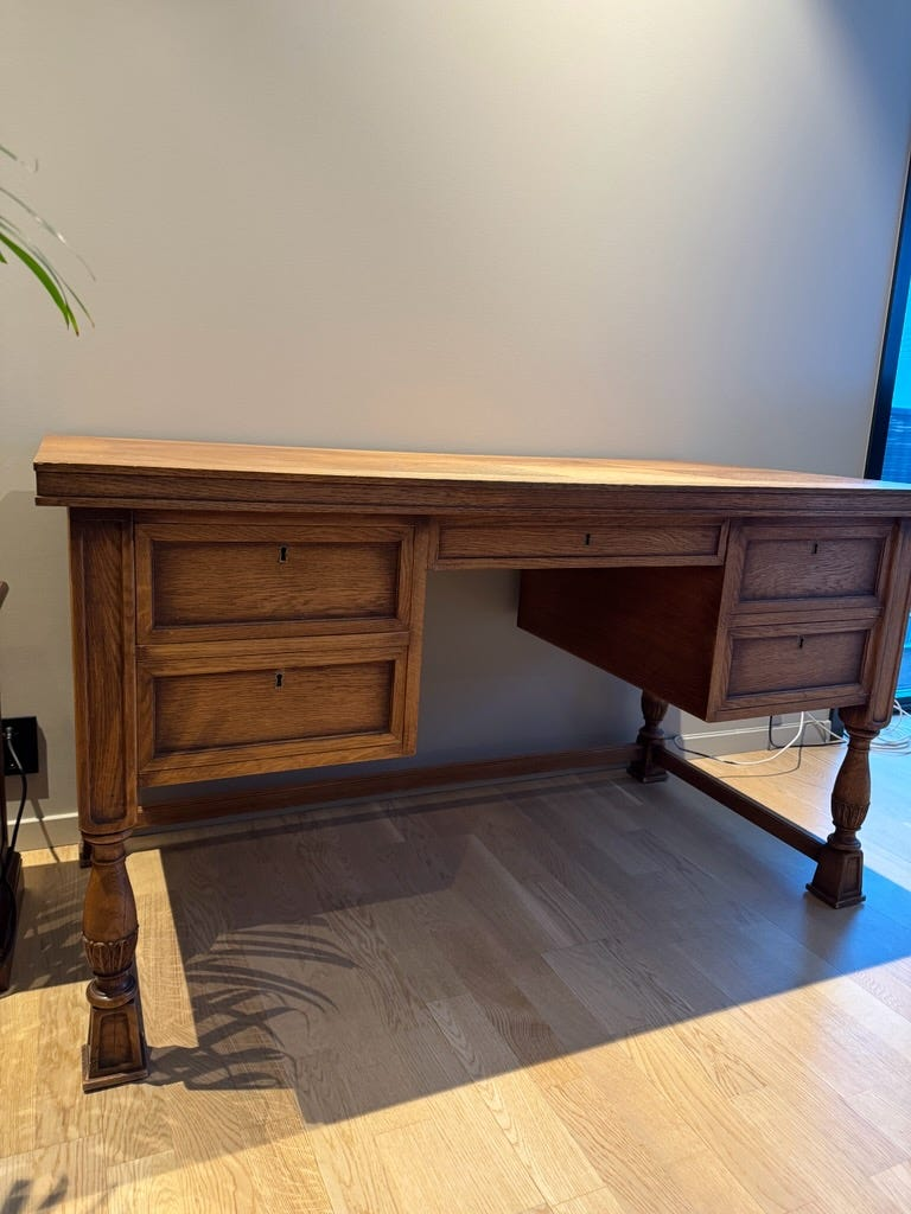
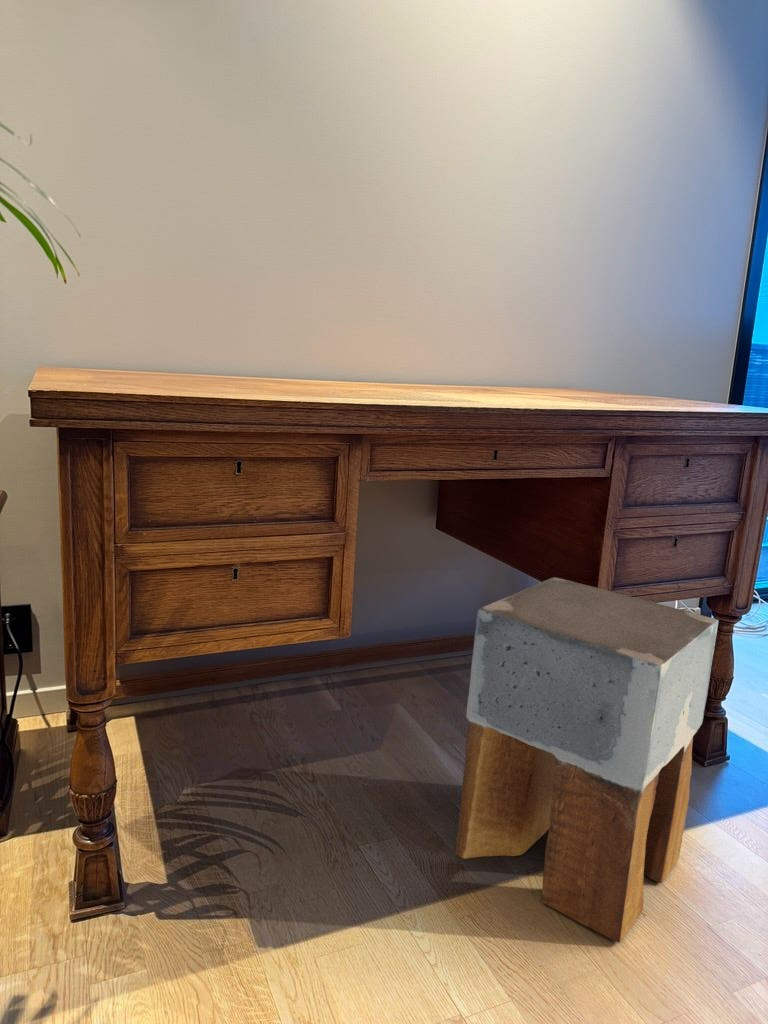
+ stool (582, 739)
